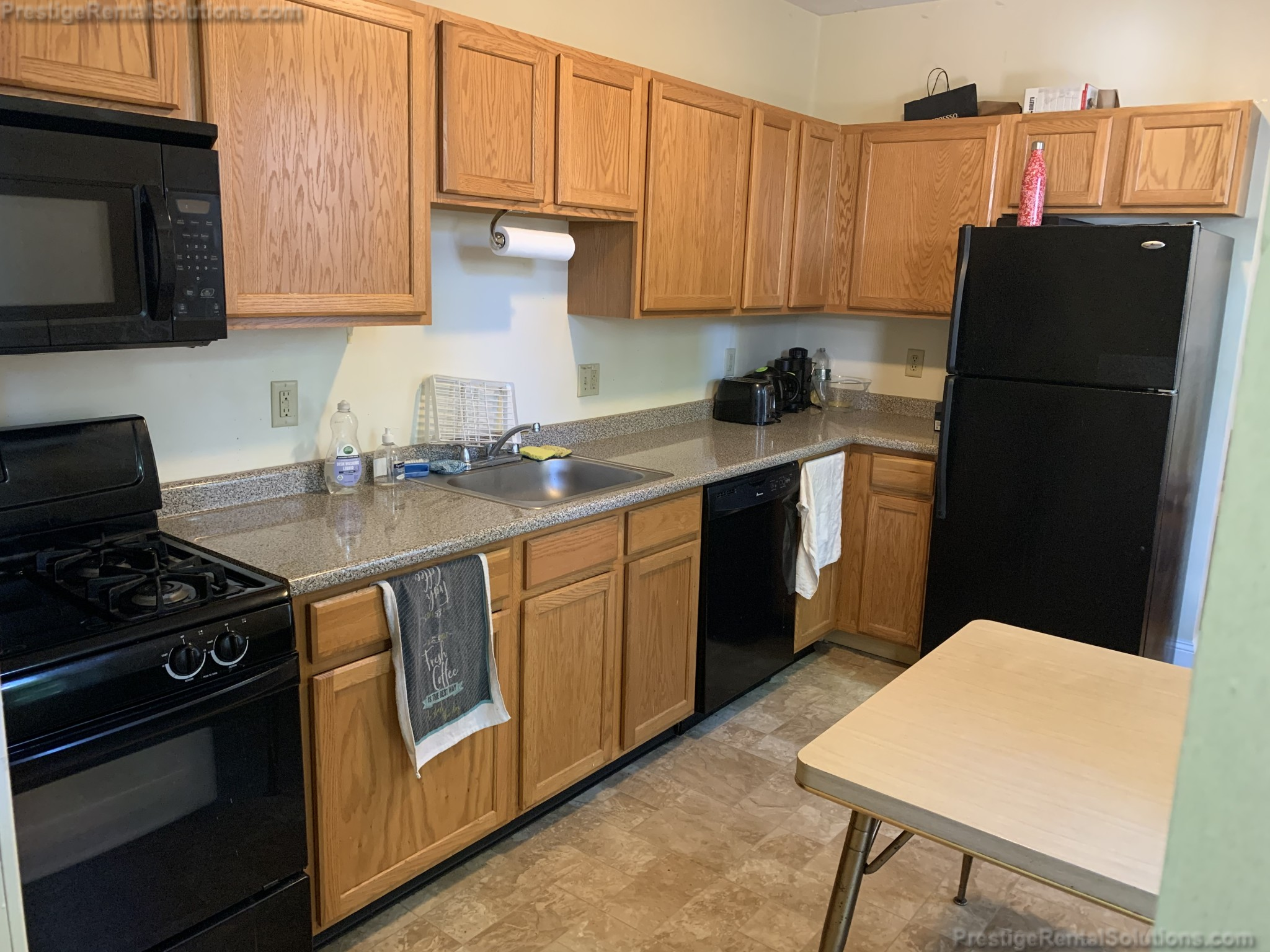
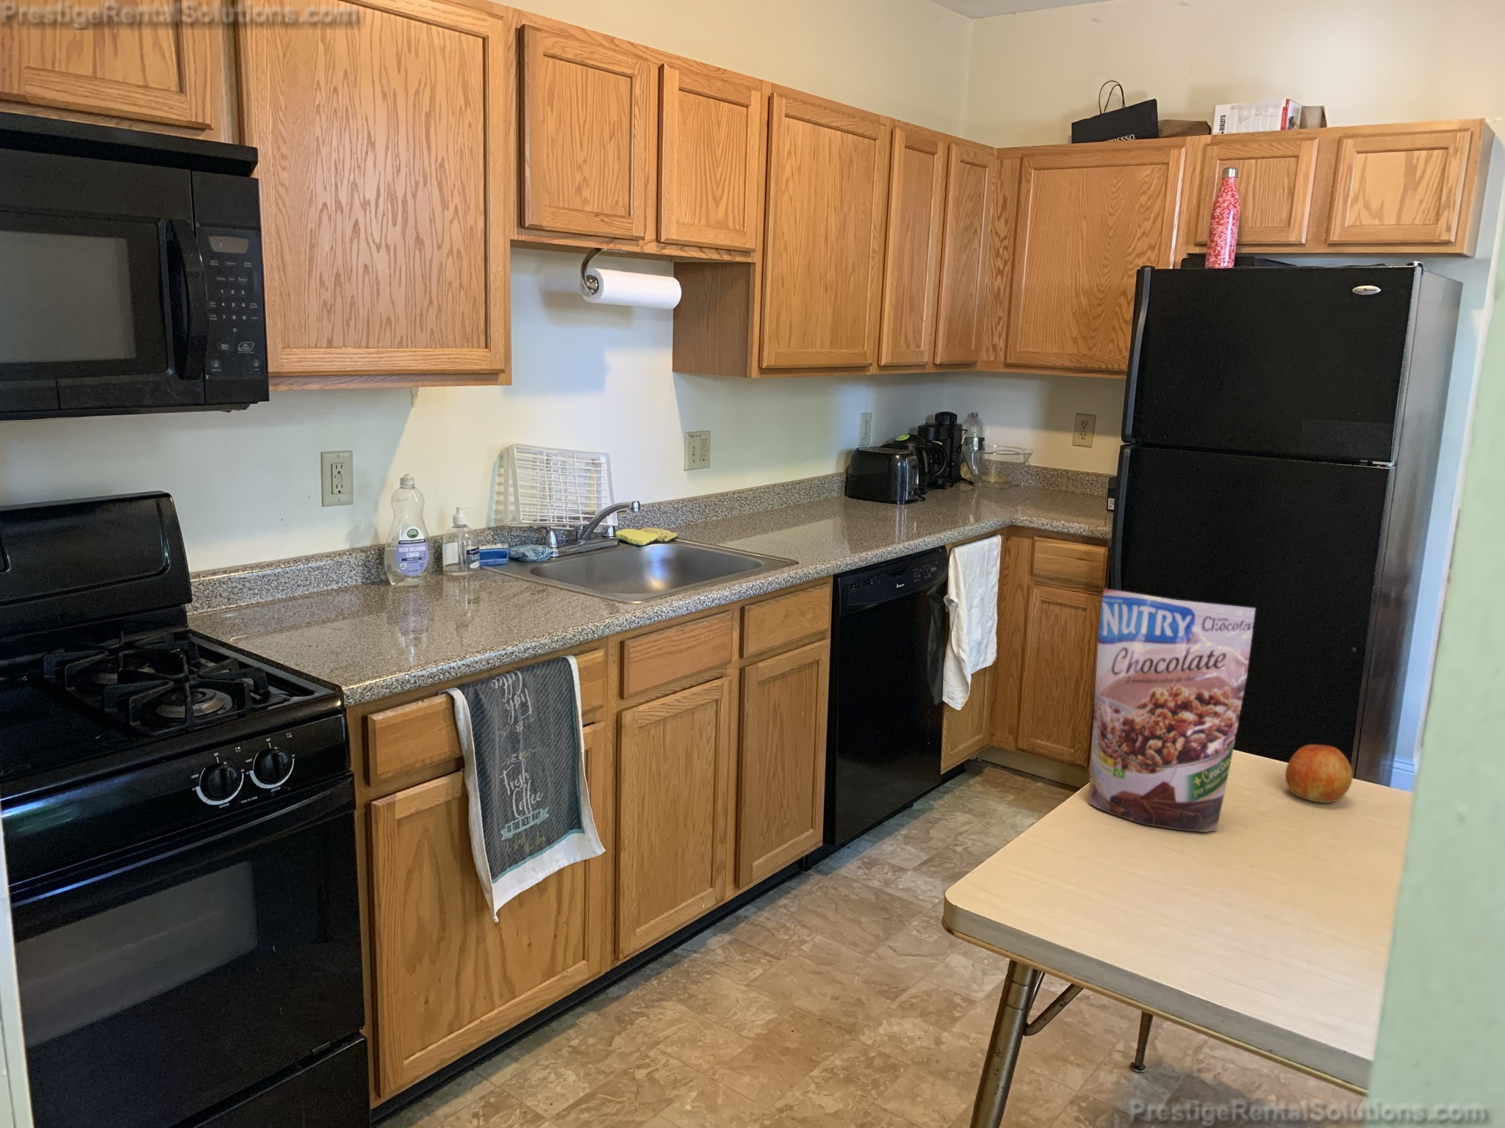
+ apple (1318, 771)
+ granola pouch (1165, 709)
